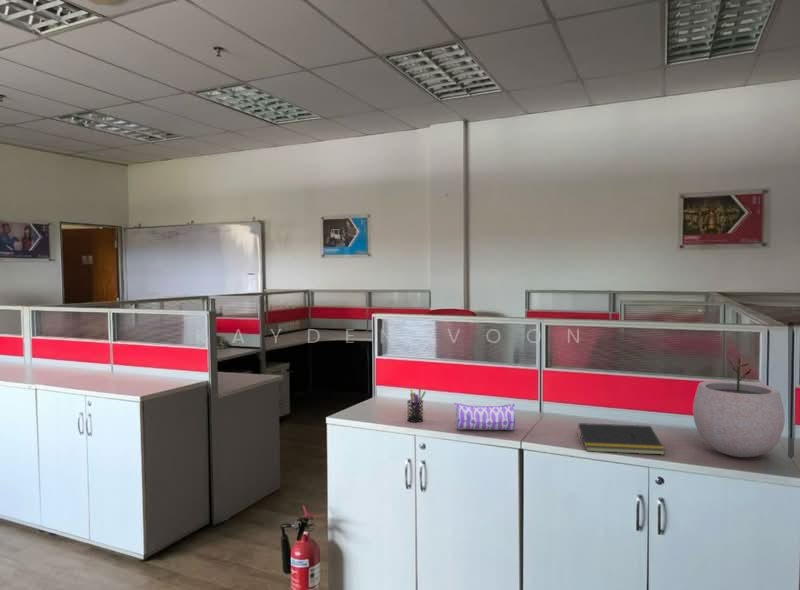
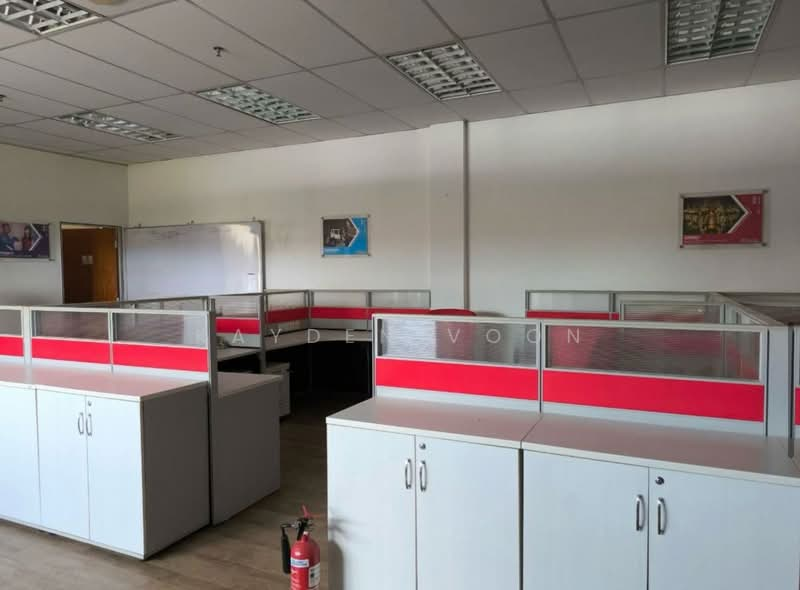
- pen holder (417, 403)
- plant pot (737, 405)
- pencil case (485, 416)
- notepad (619, 438)
